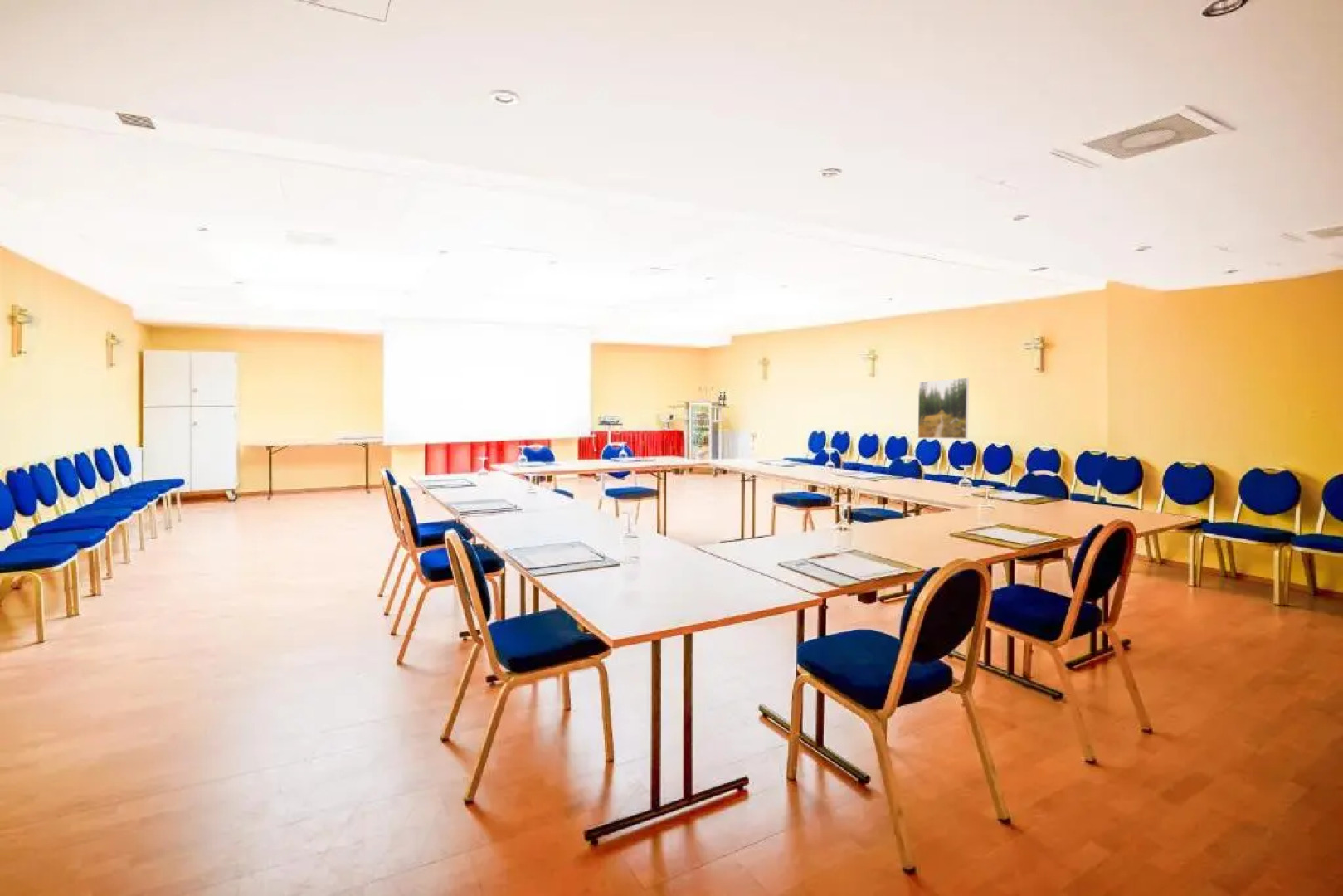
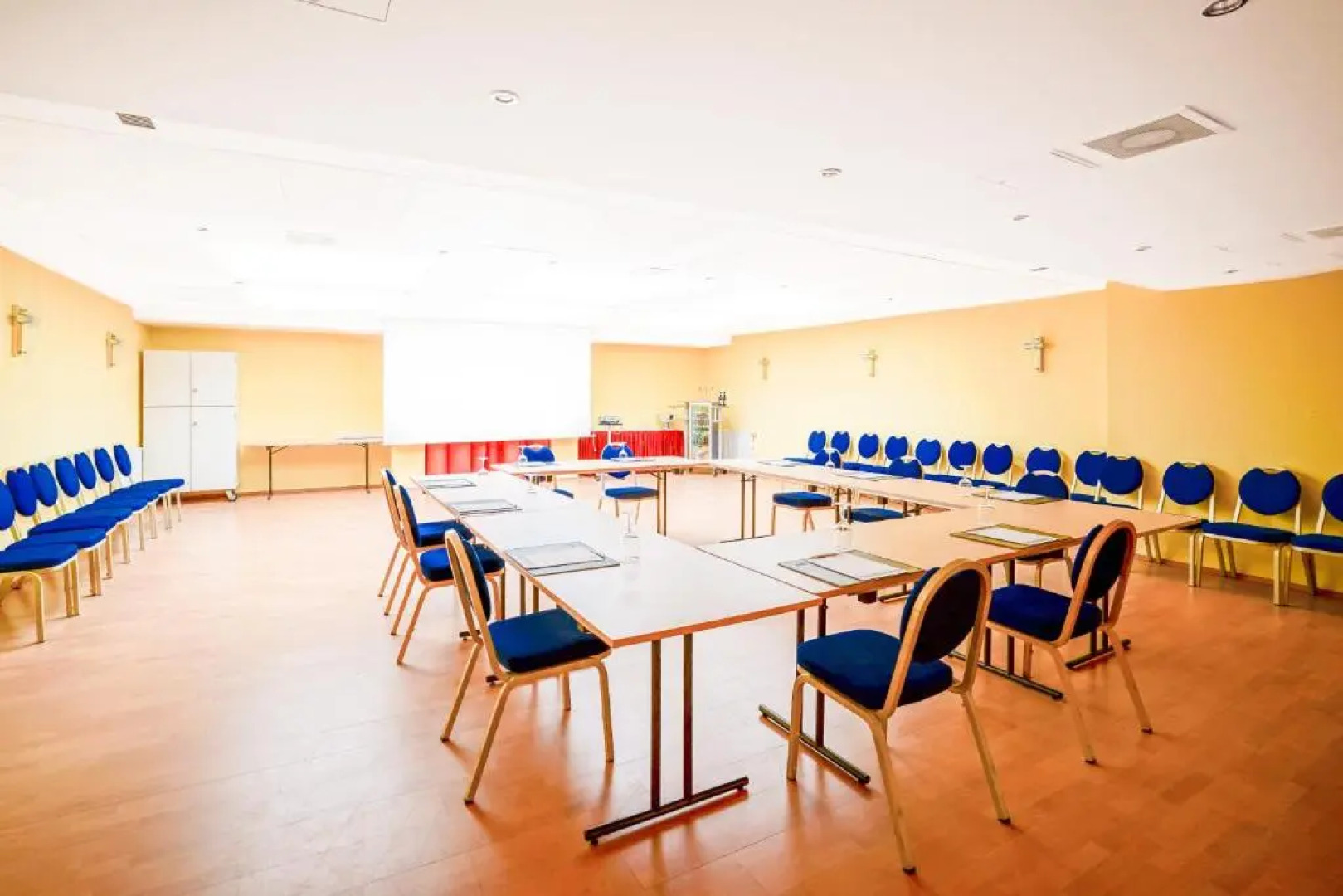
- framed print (942, 409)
